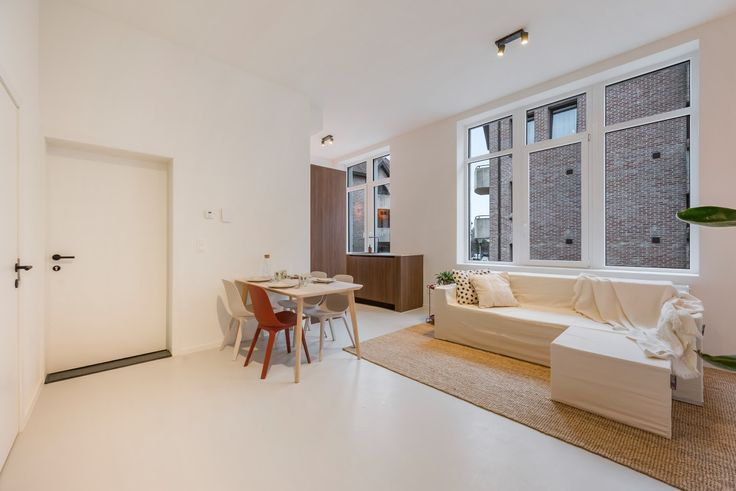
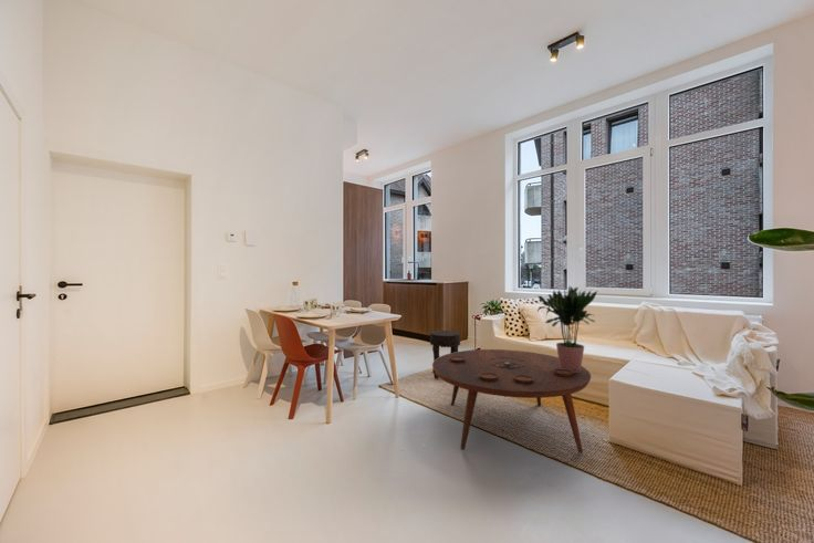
+ potted plant (561, 325)
+ coffee table (507, 394)
+ side table (450, 352)
